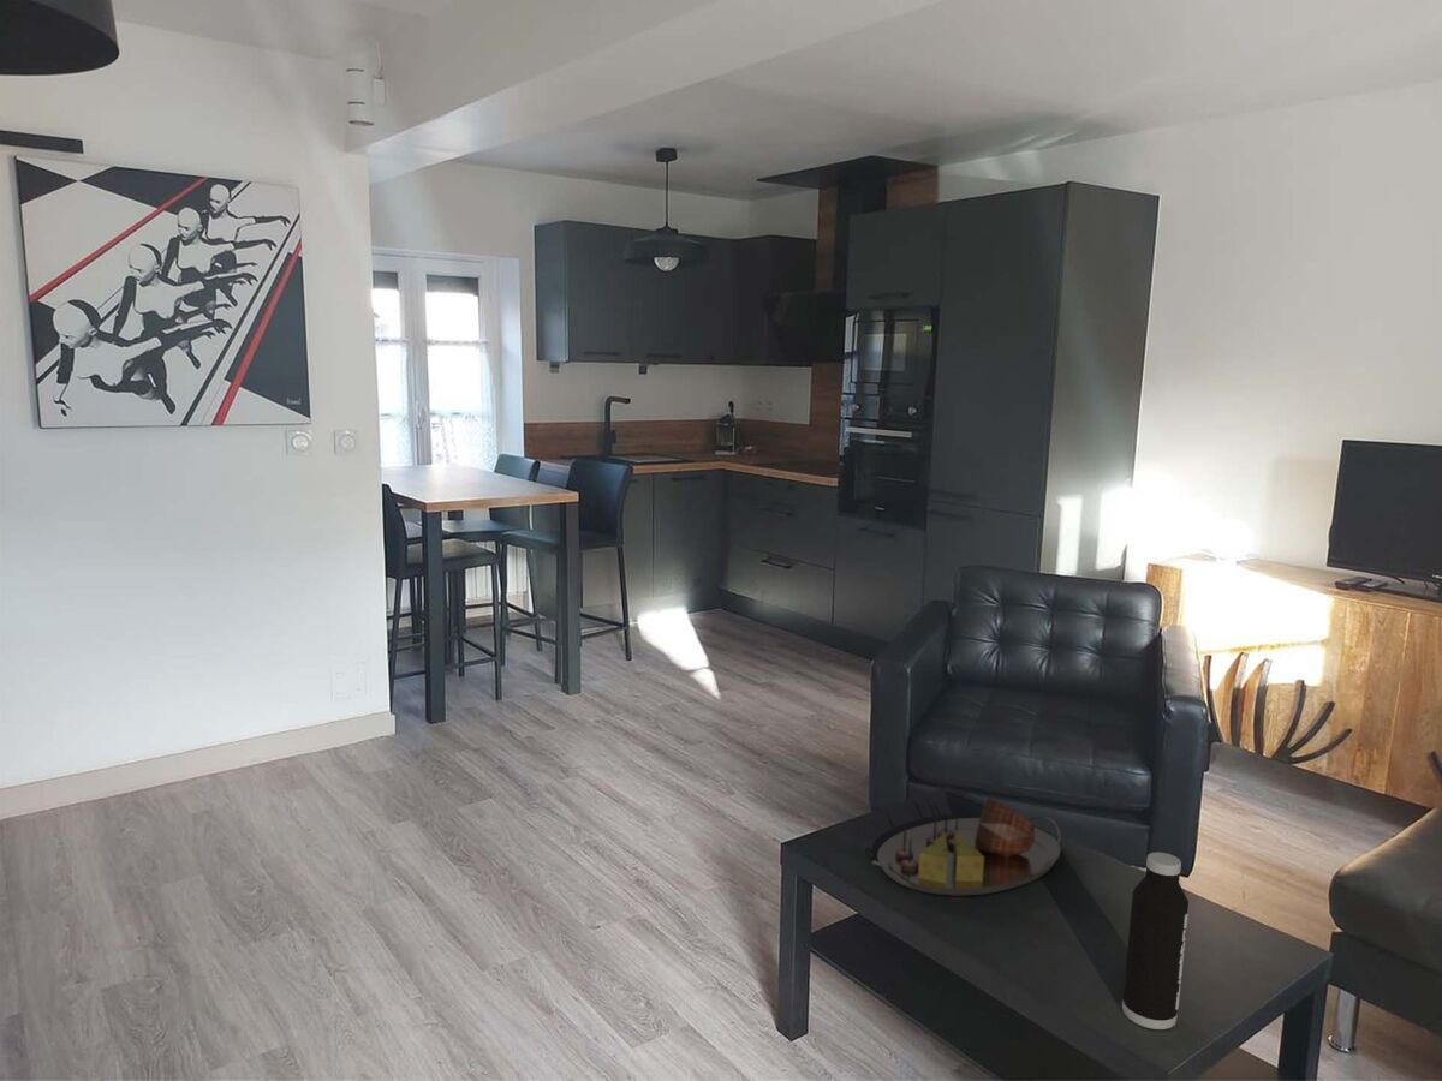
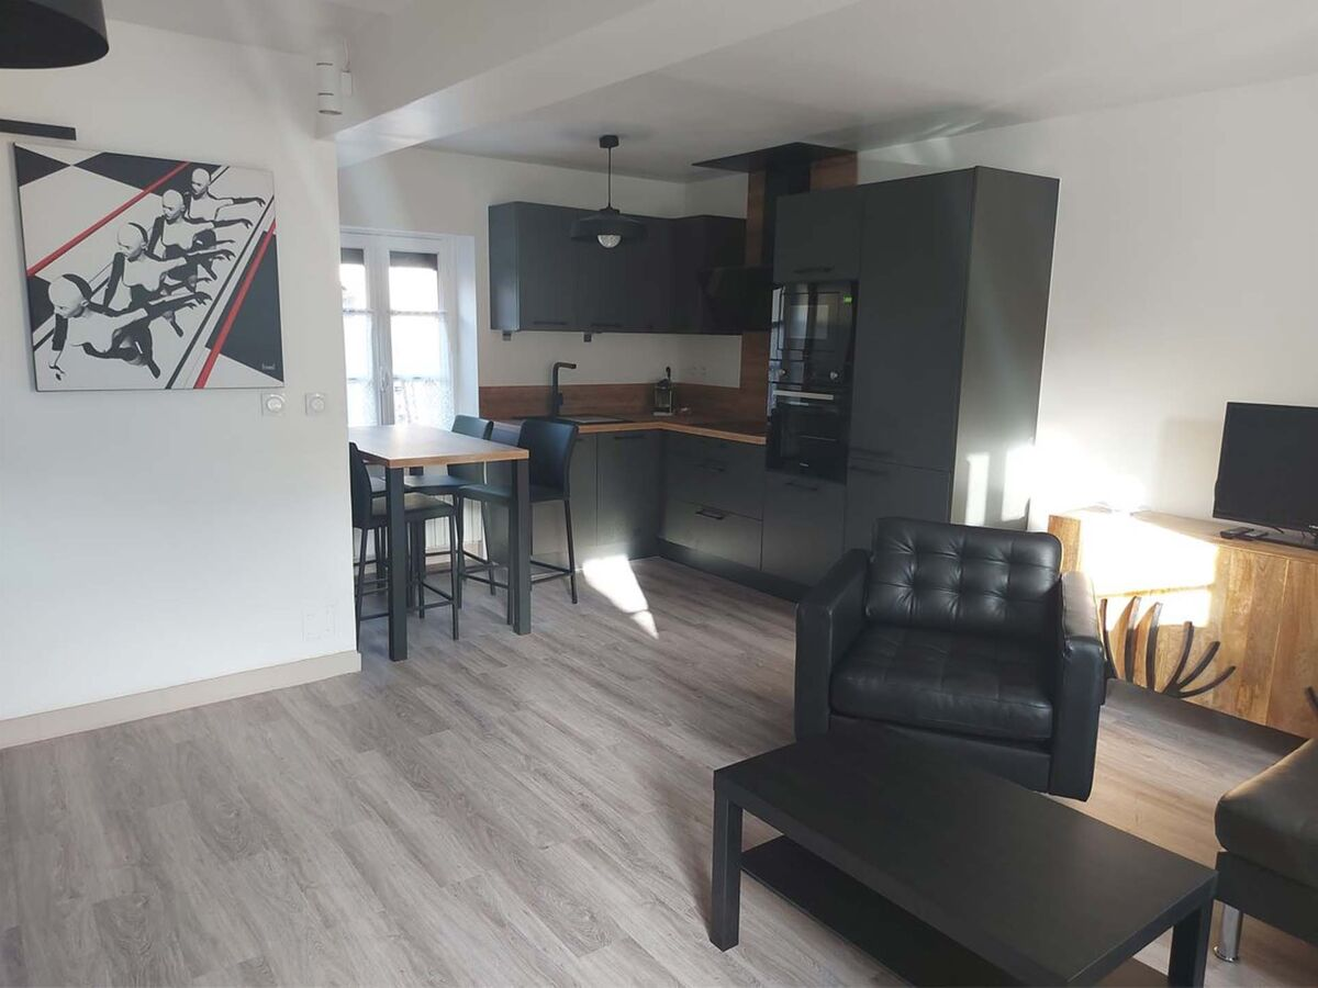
- water bottle (1156, 937)
- serving tray (971, 832)
